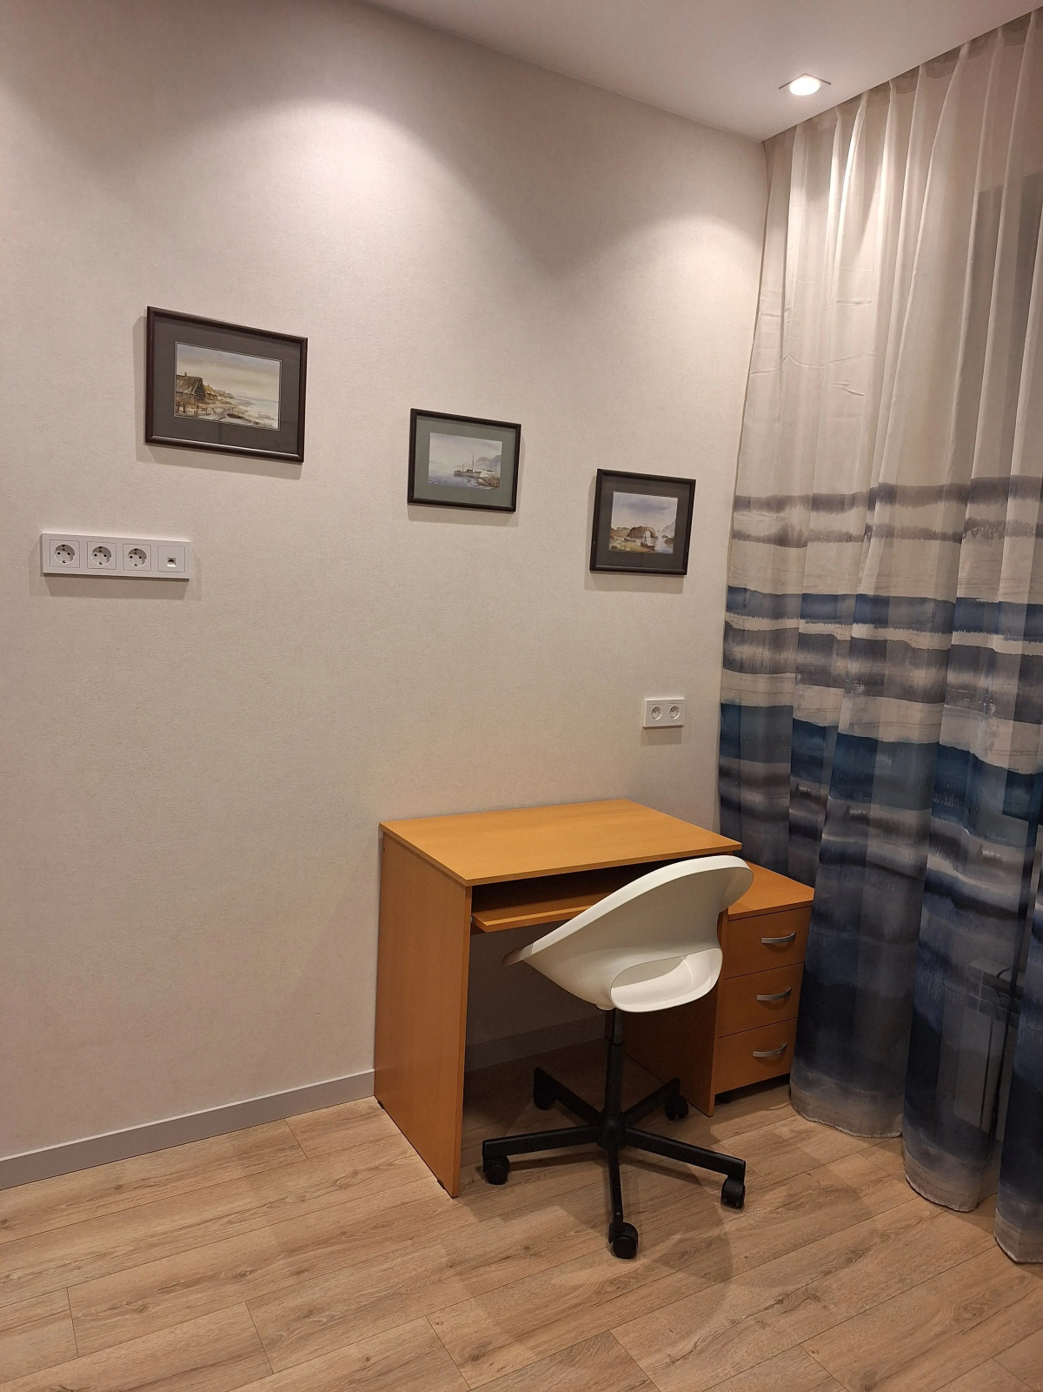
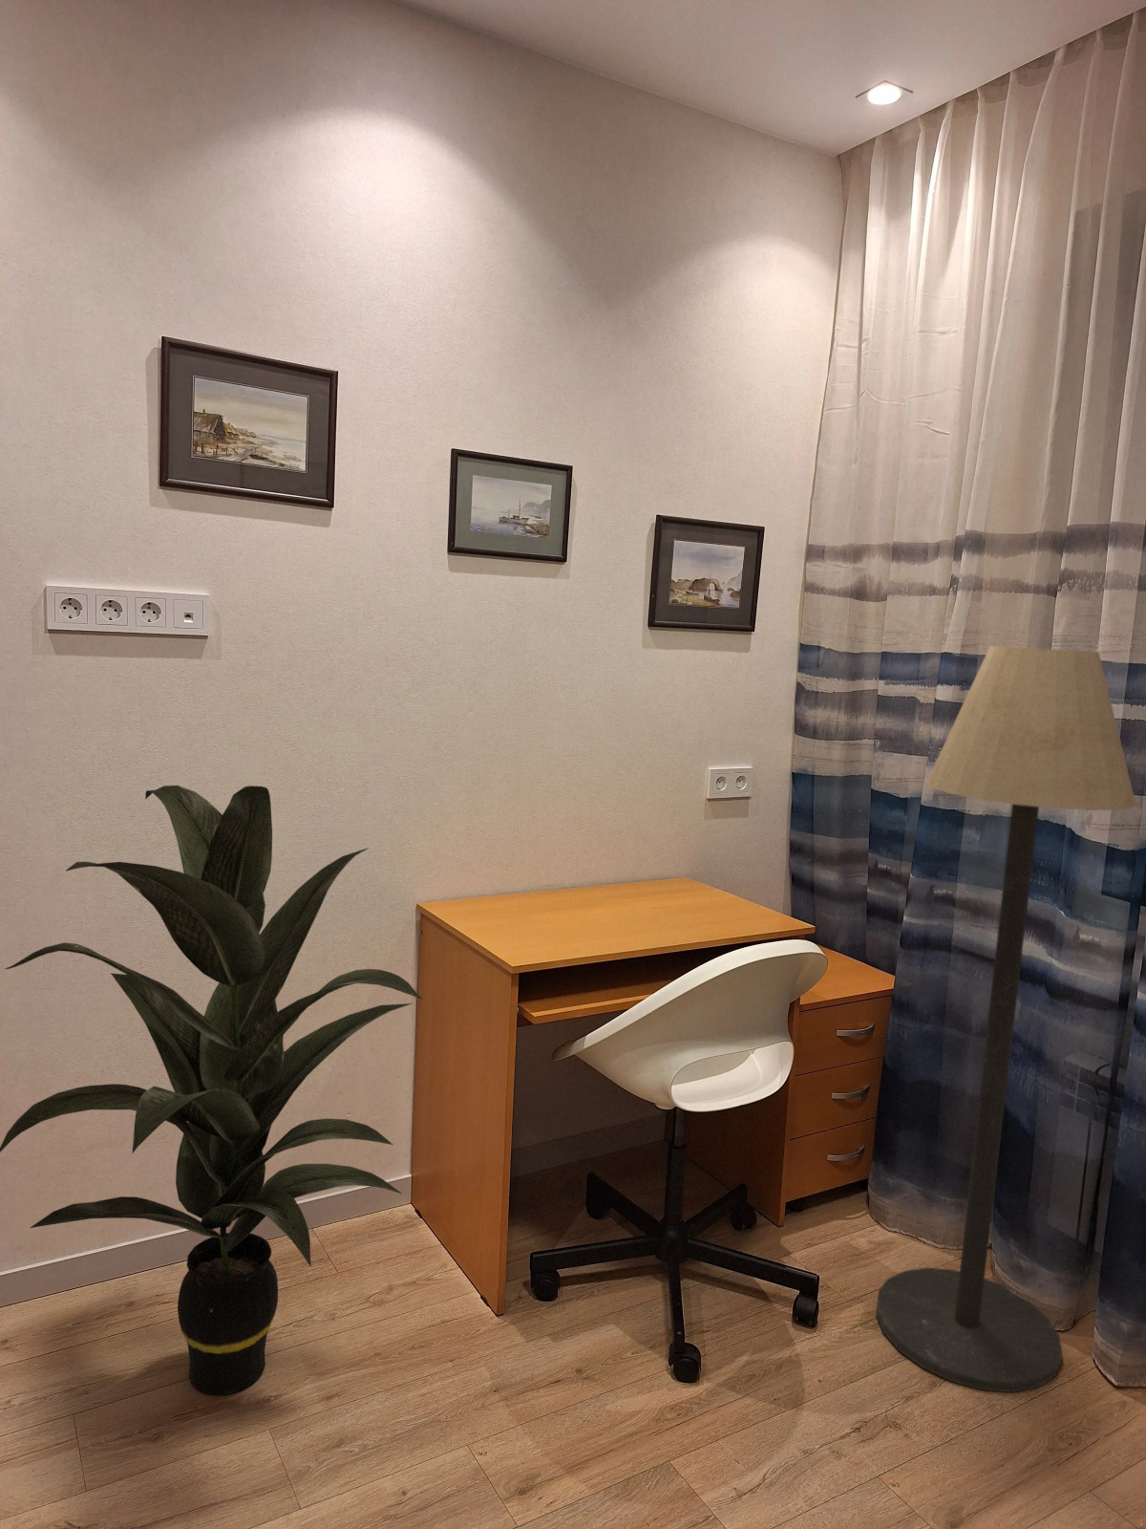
+ indoor plant (221, 1093)
+ floor lamp (1003, 1003)
